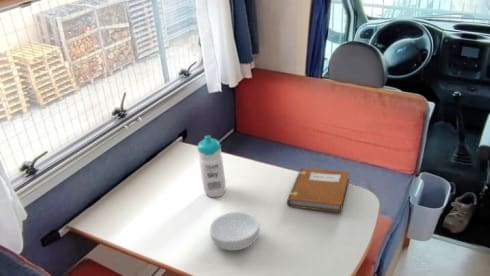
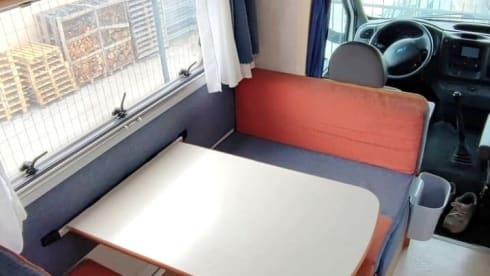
- cereal bowl (235, 233)
- notebook (319, 187)
- water bottle (211, 165)
